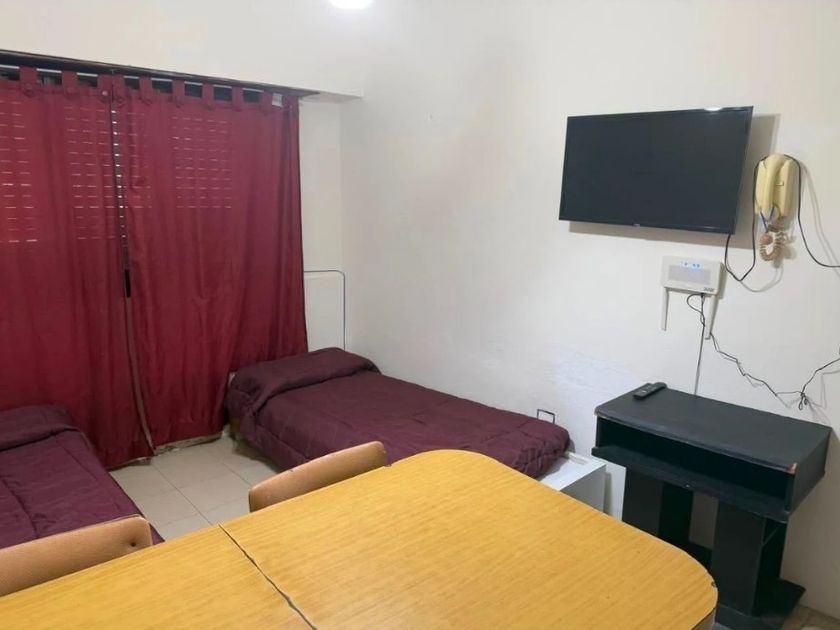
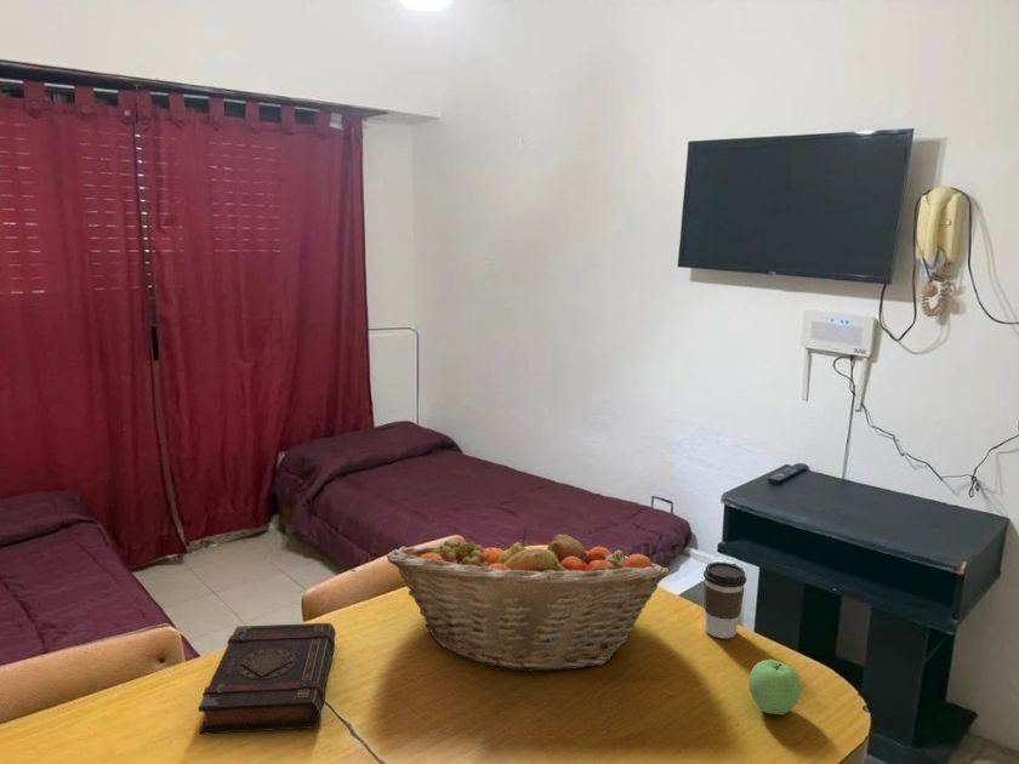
+ apple (774, 685)
+ book (274, 672)
+ fruit basket (525, 582)
+ coffee cup (722, 600)
